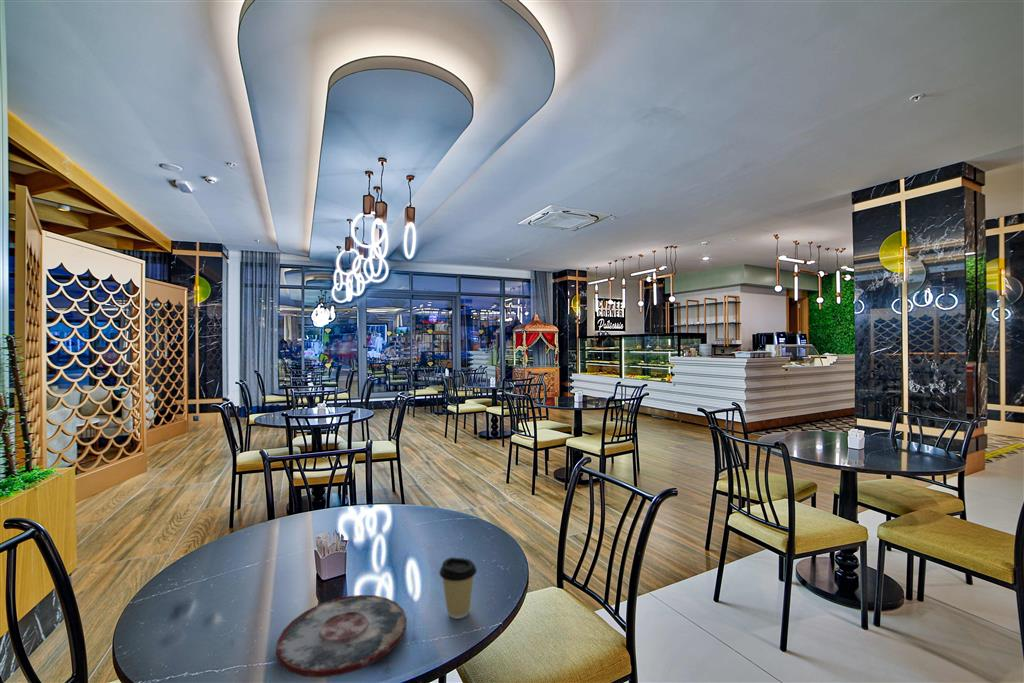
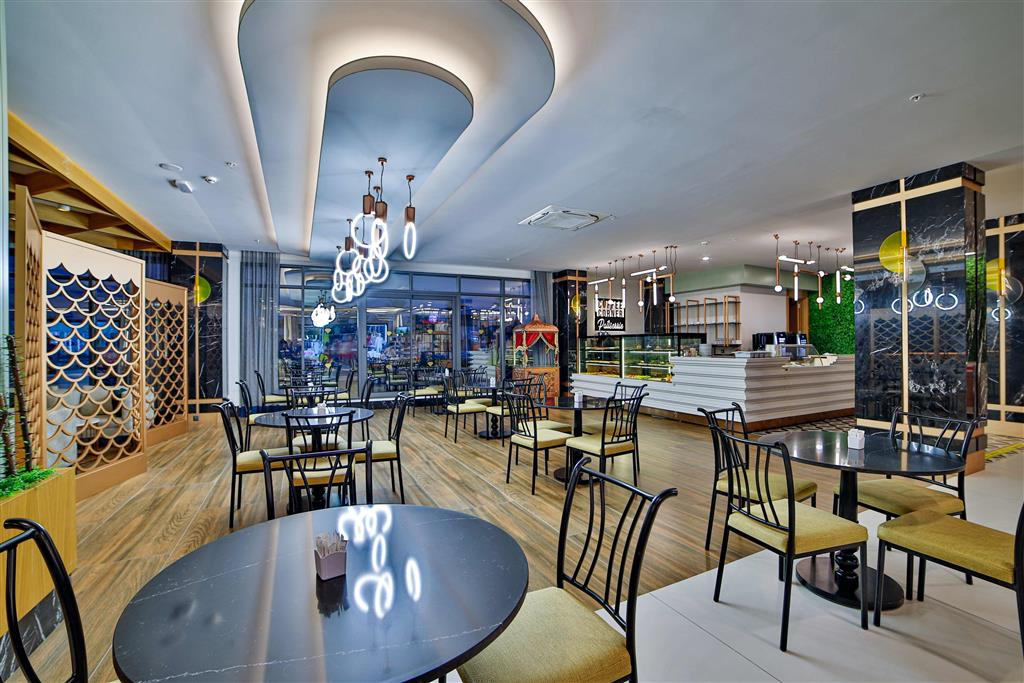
- coffee cup (458, 587)
- plate (344, 631)
